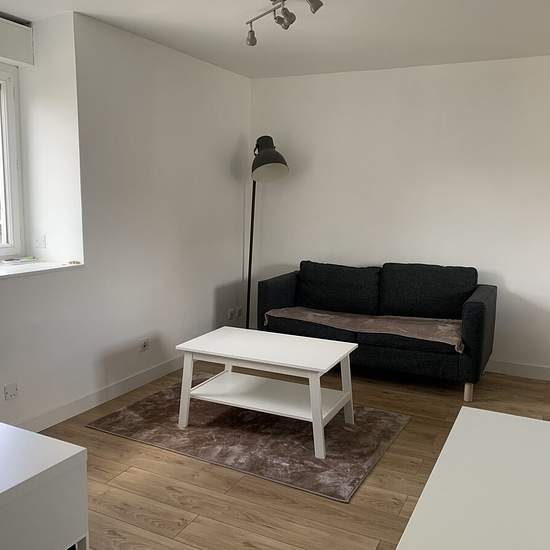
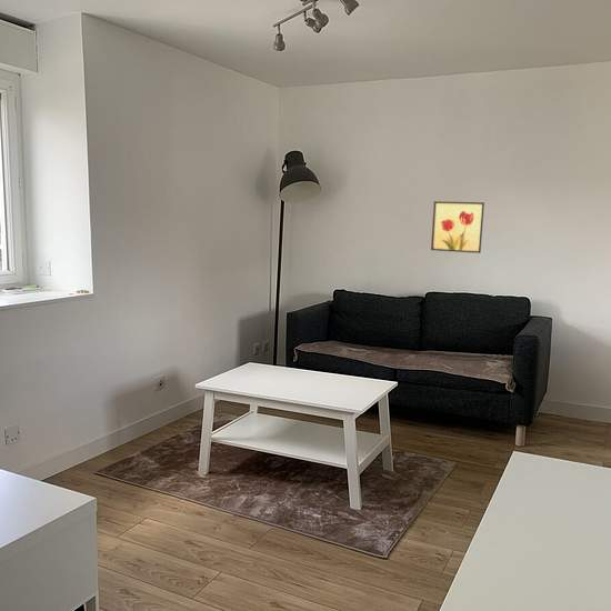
+ wall art (457, 227)
